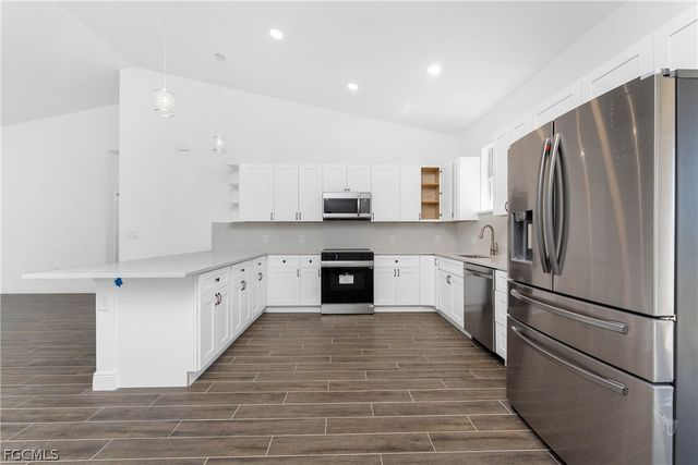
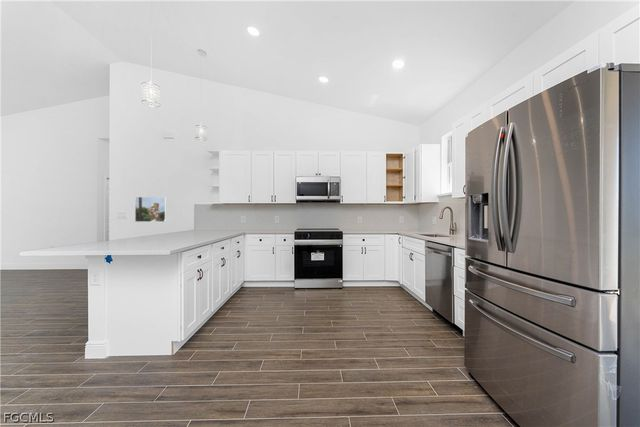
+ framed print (150, 209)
